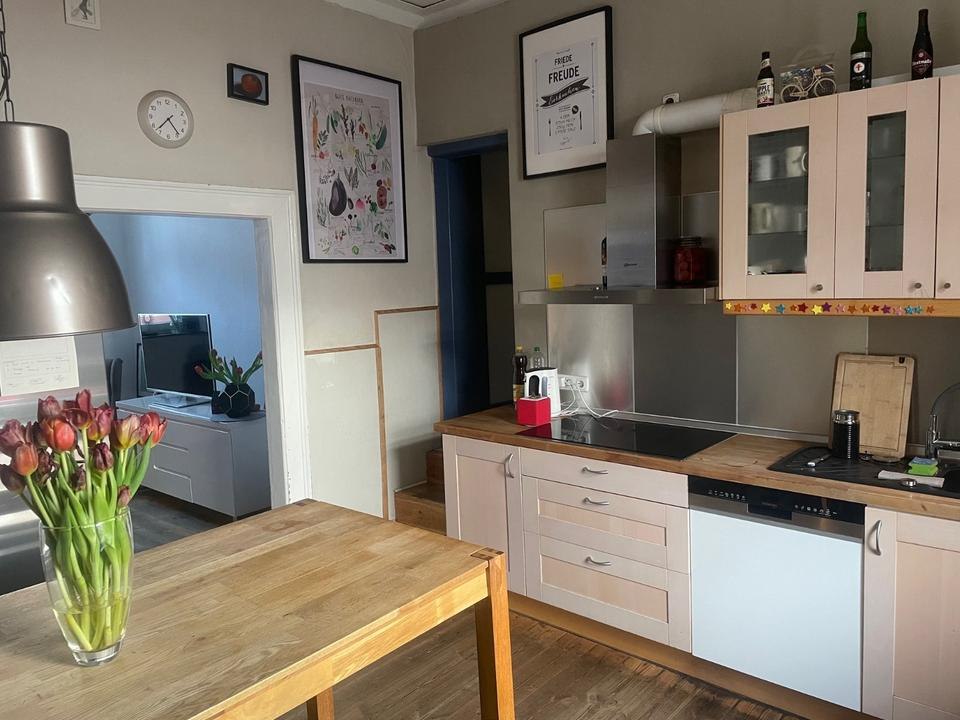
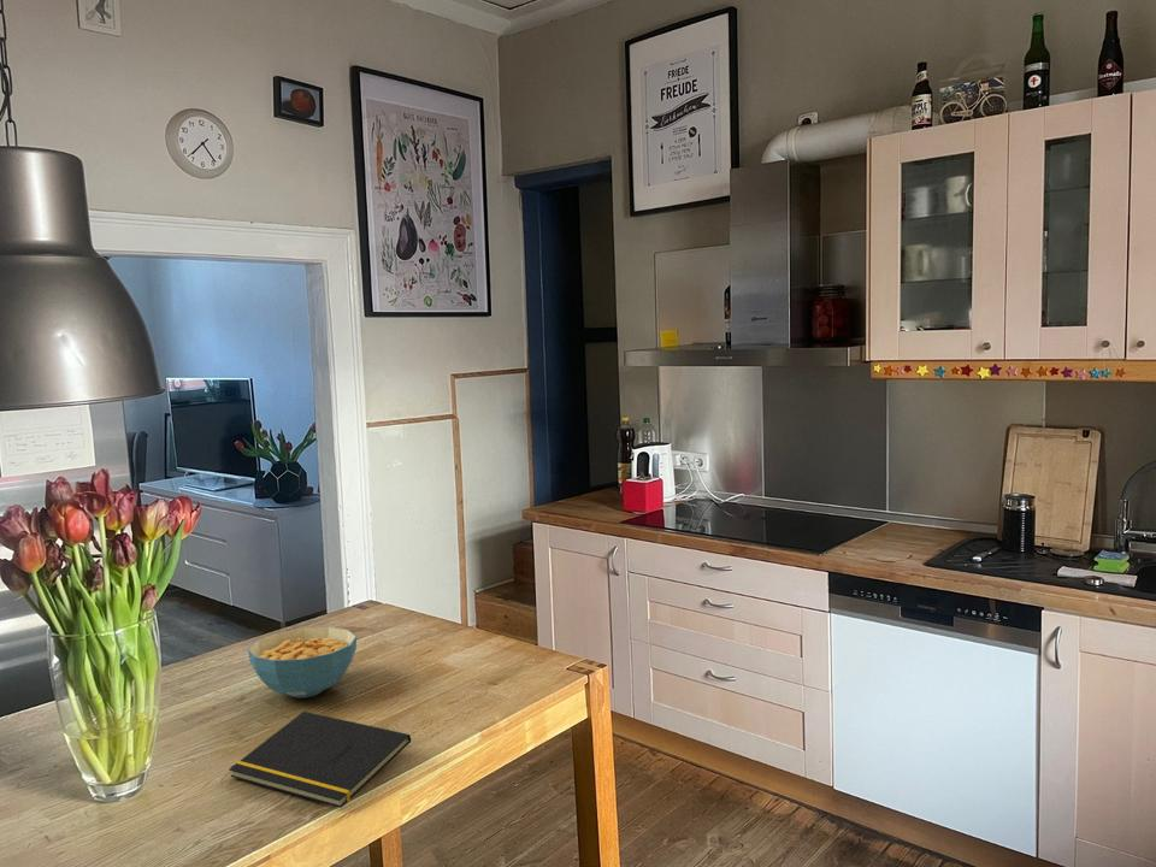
+ notepad (320, 755)
+ cereal bowl (305, 667)
